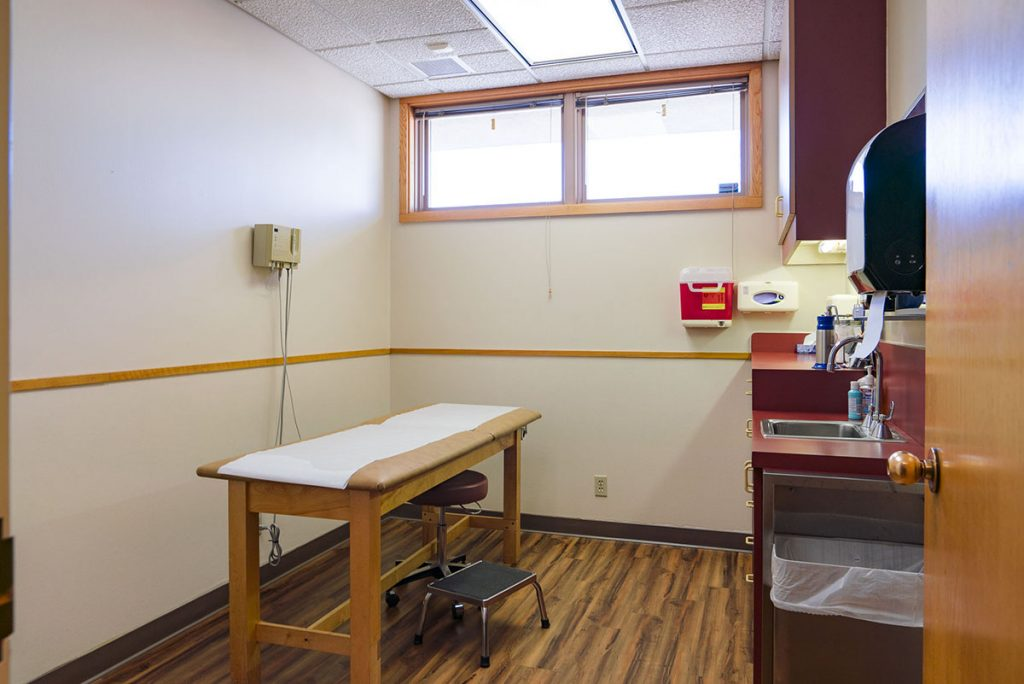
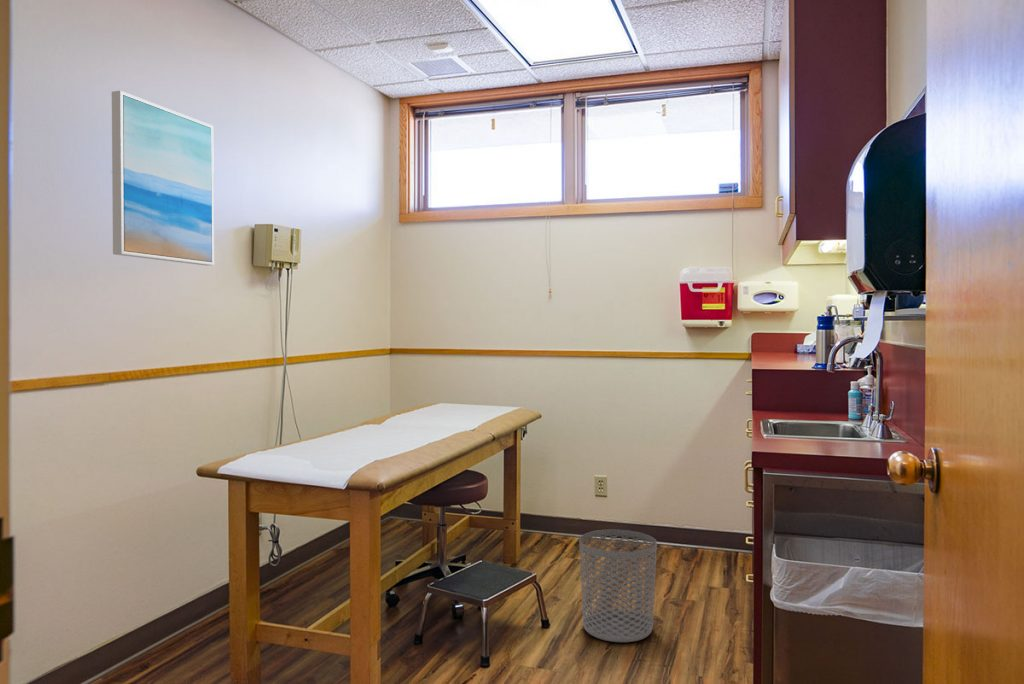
+ wall art (166, 185)
+ waste bin (618, 584)
